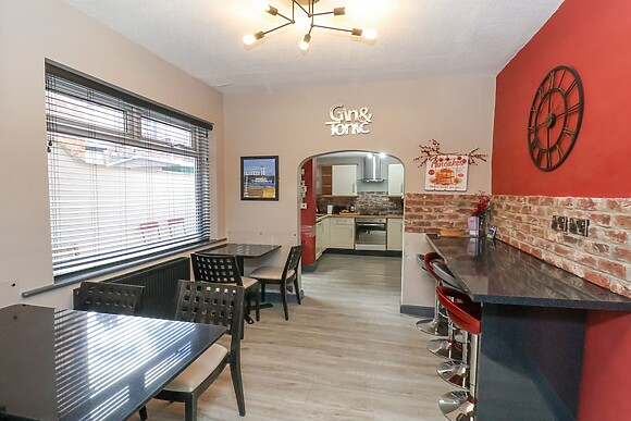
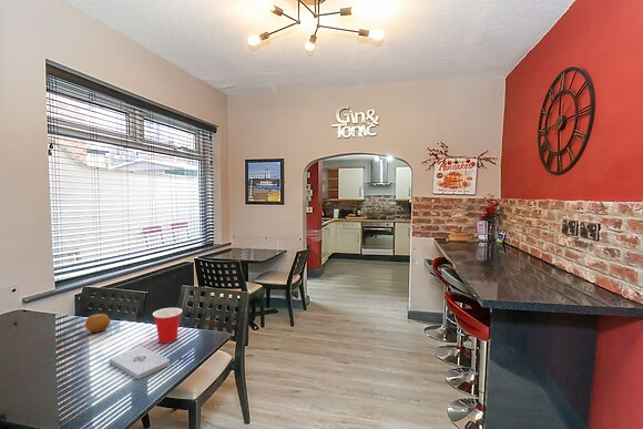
+ fruit (98, 323)
+ cup (167, 325)
+ notepad (140, 361)
